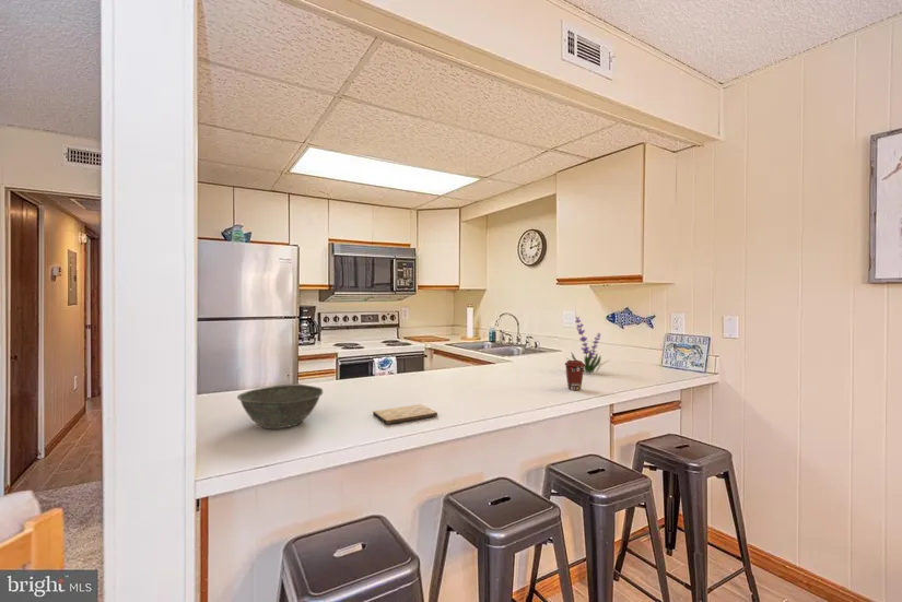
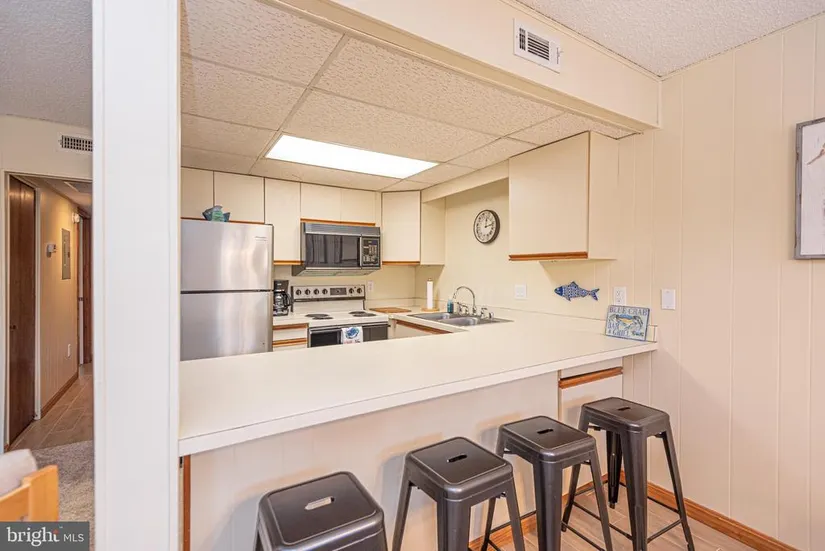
- cutting board (405, 413)
- plant (587, 343)
- bowl (281, 408)
- coffee cup (574, 375)
